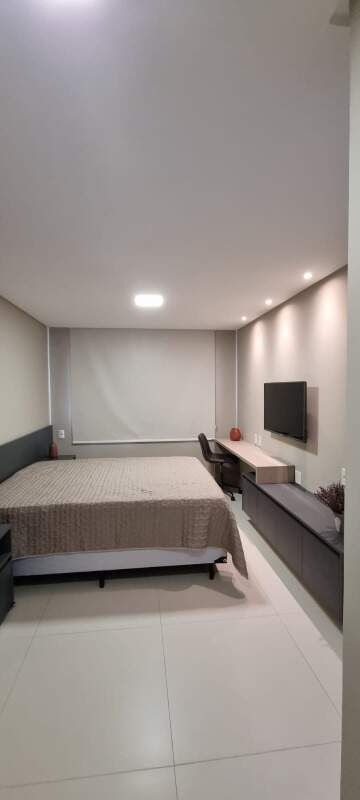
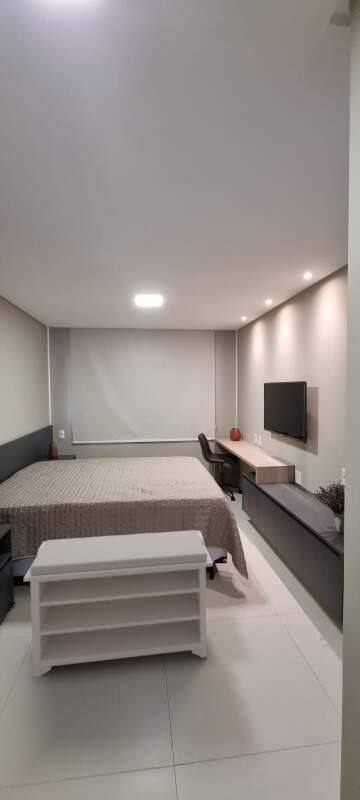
+ bench (123, 595)
